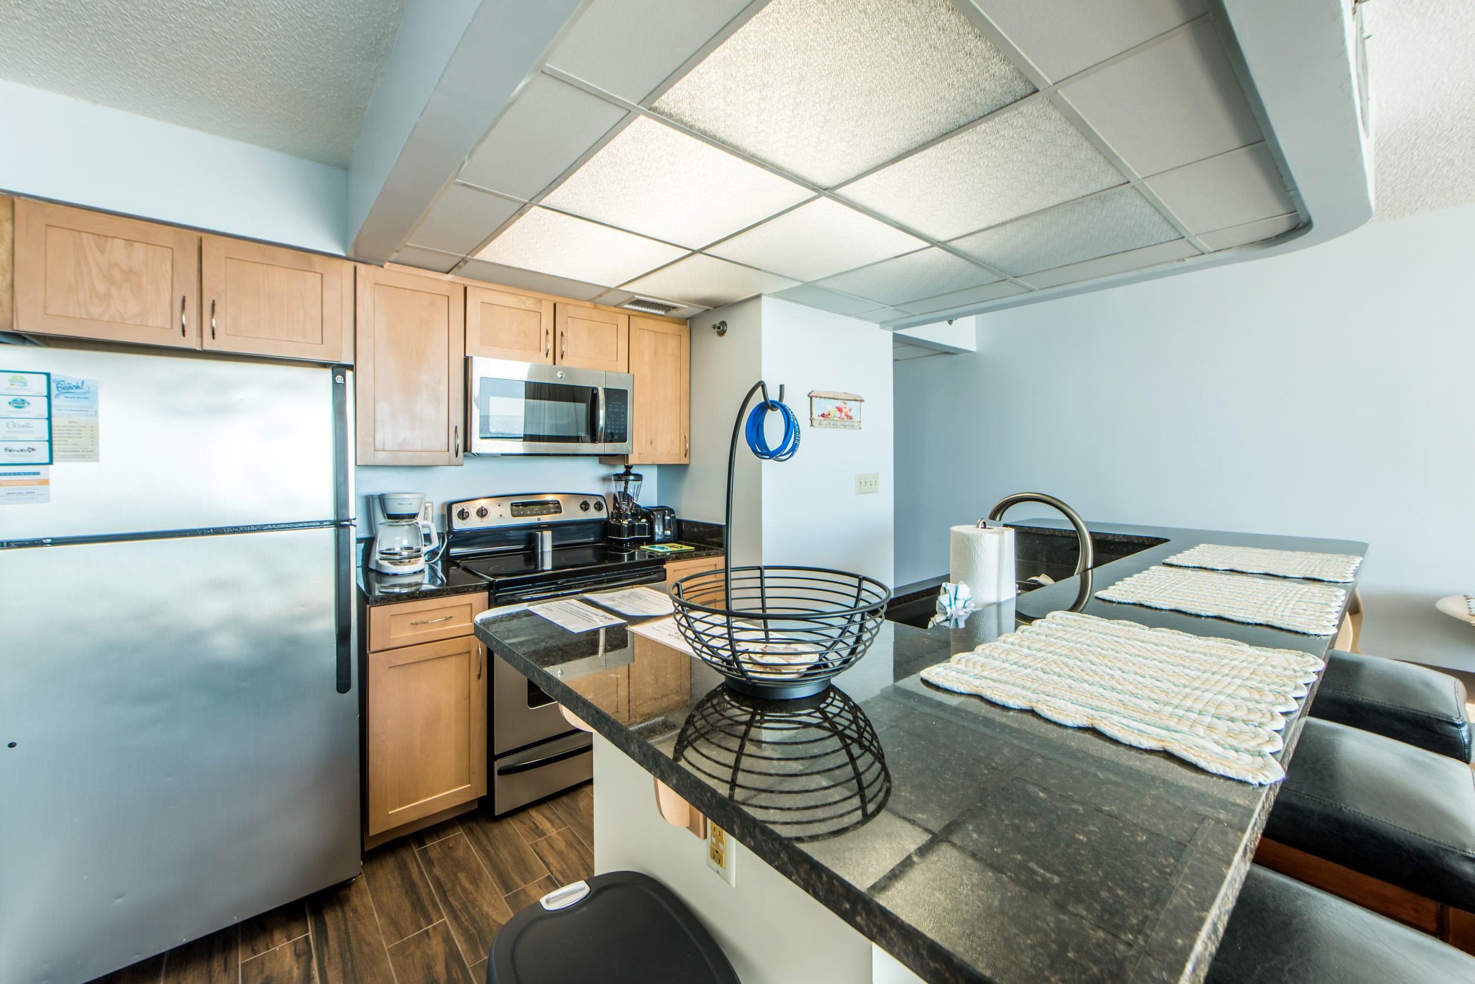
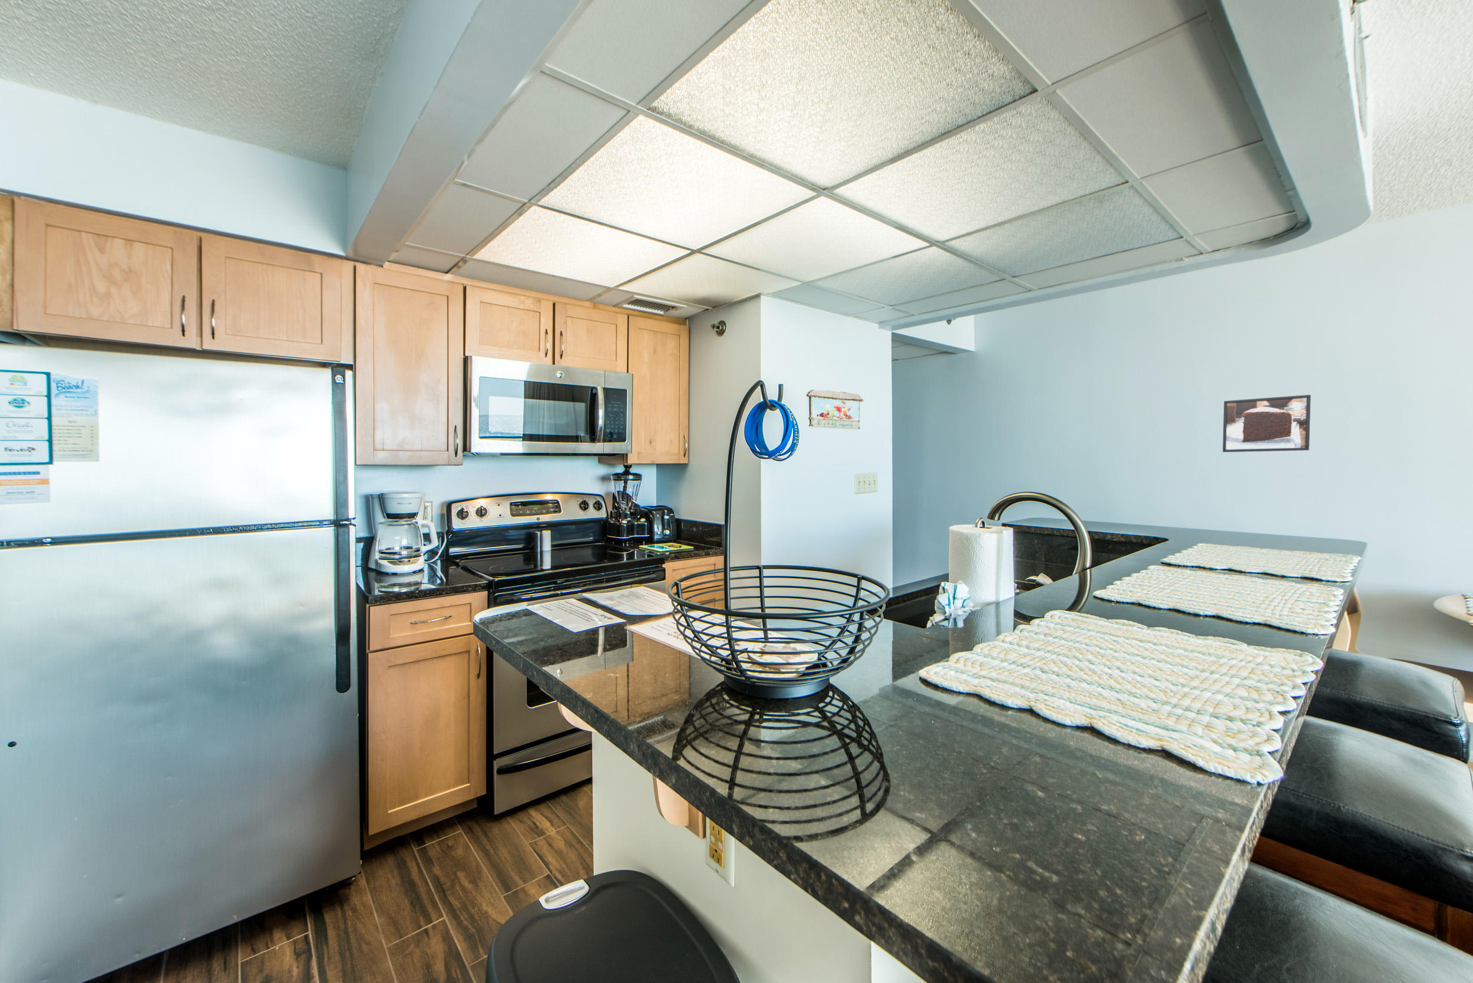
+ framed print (1265, 425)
